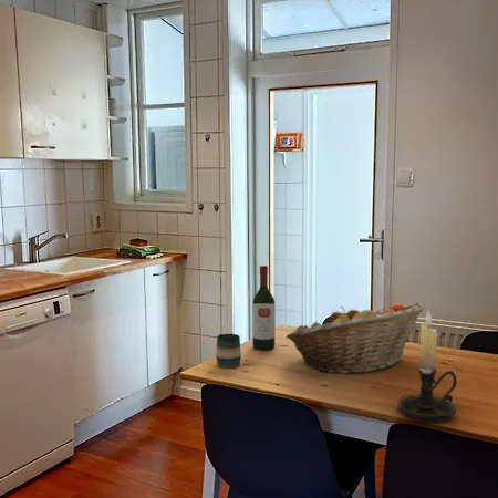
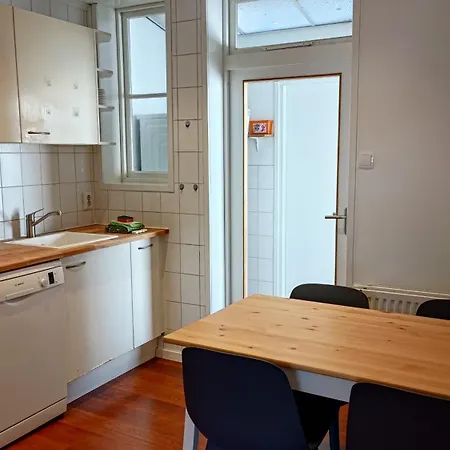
- candle holder (433, 360)
- mug (226, 349)
- wine bottle (263, 307)
- fruit basket (356, 331)
